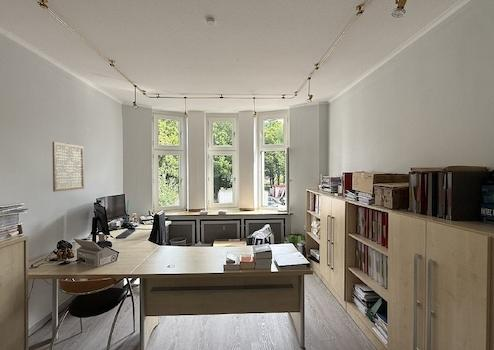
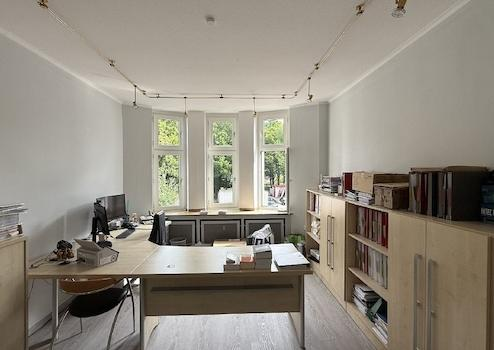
- wall art (69, 165)
